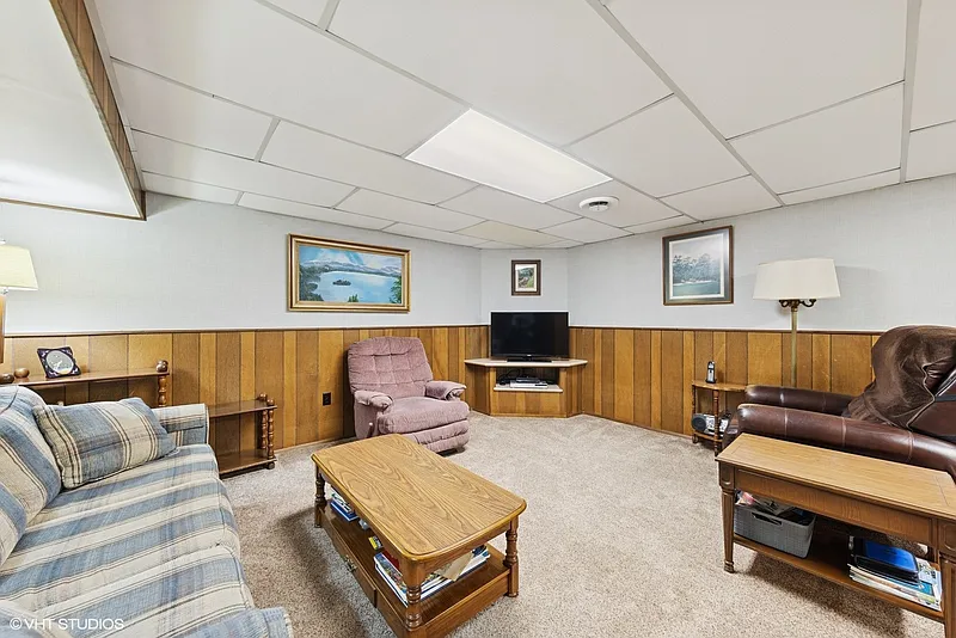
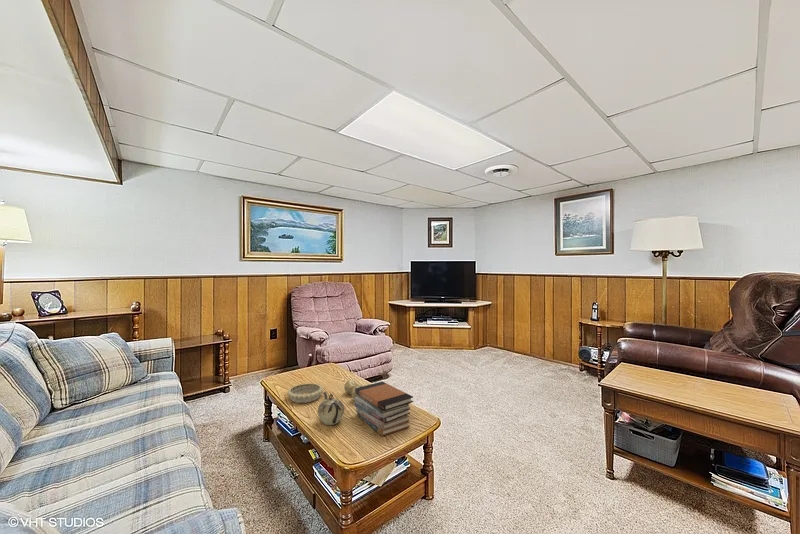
+ decorative ball (354, 389)
+ decorative bowl (305, 391)
+ teapot (330, 407)
+ book stack (382, 406)
